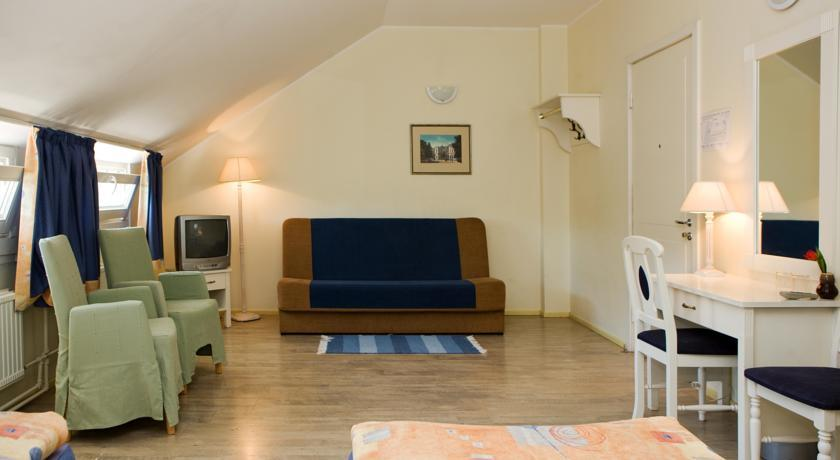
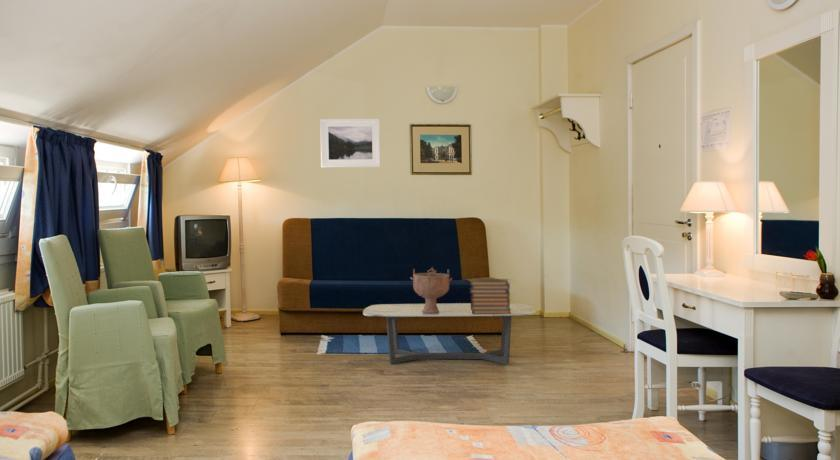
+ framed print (350, 143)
+ coffee table (449, 315)
+ book stack (489, 295)
+ decorative bowl (431, 290)
